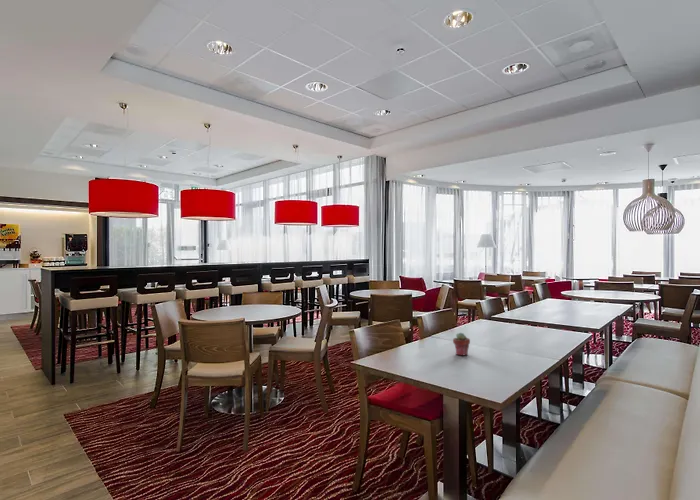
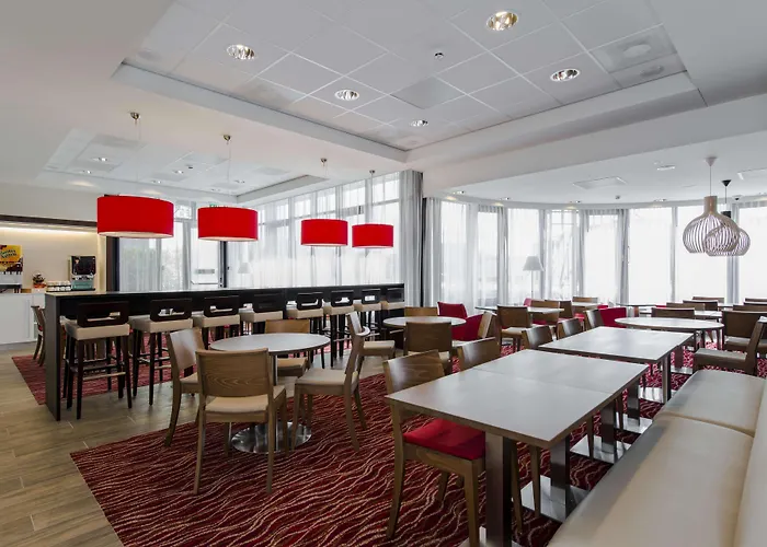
- potted succulent (461, 343)
